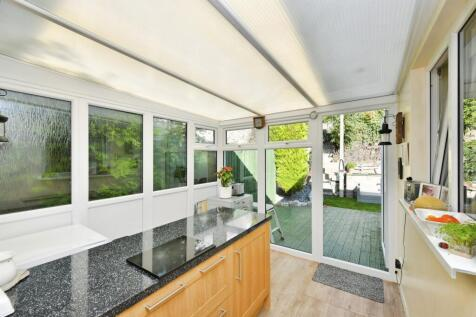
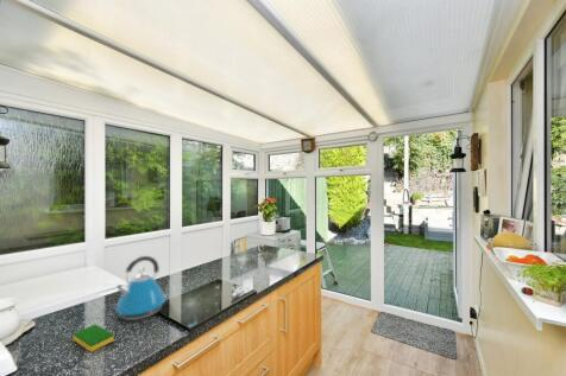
+ dish sponge (93, 337)
+ kettle (143, 282)
